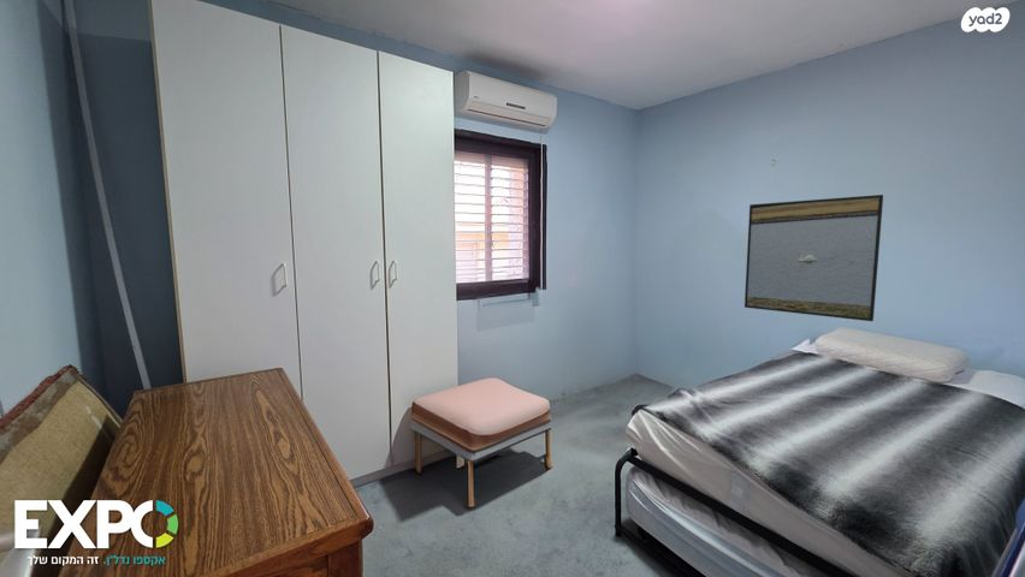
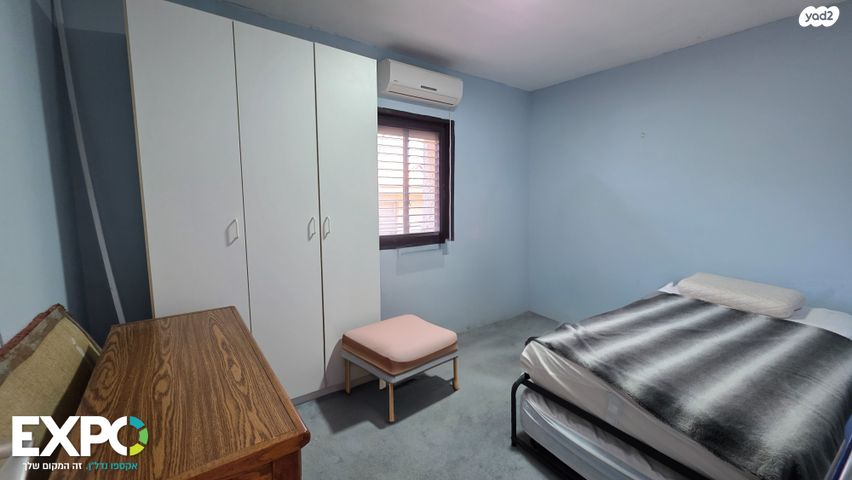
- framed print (805, 257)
